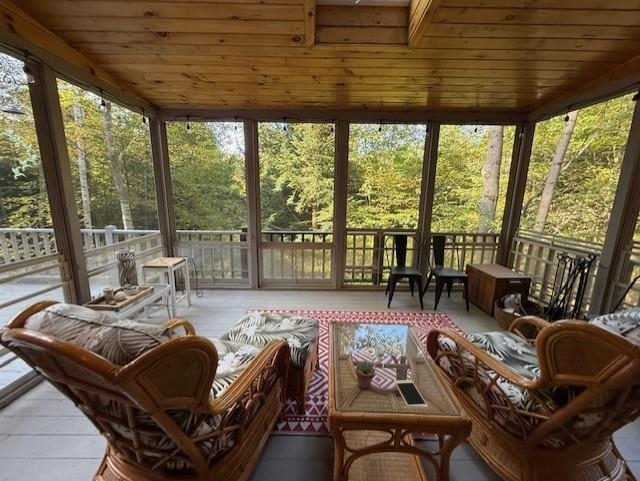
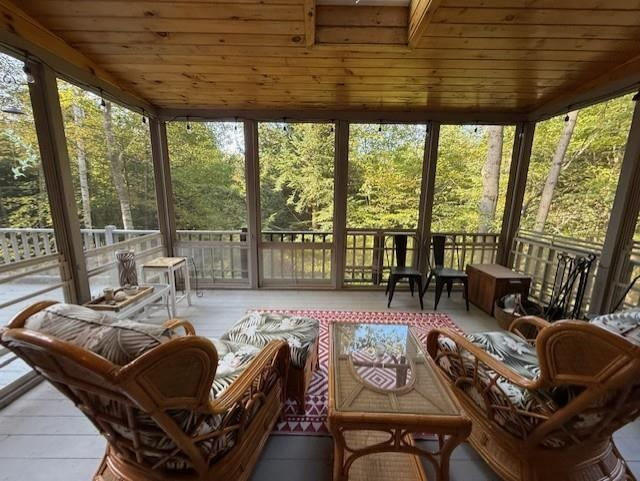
- potted succulent (364, 374)
- cell phone (410, 394)
